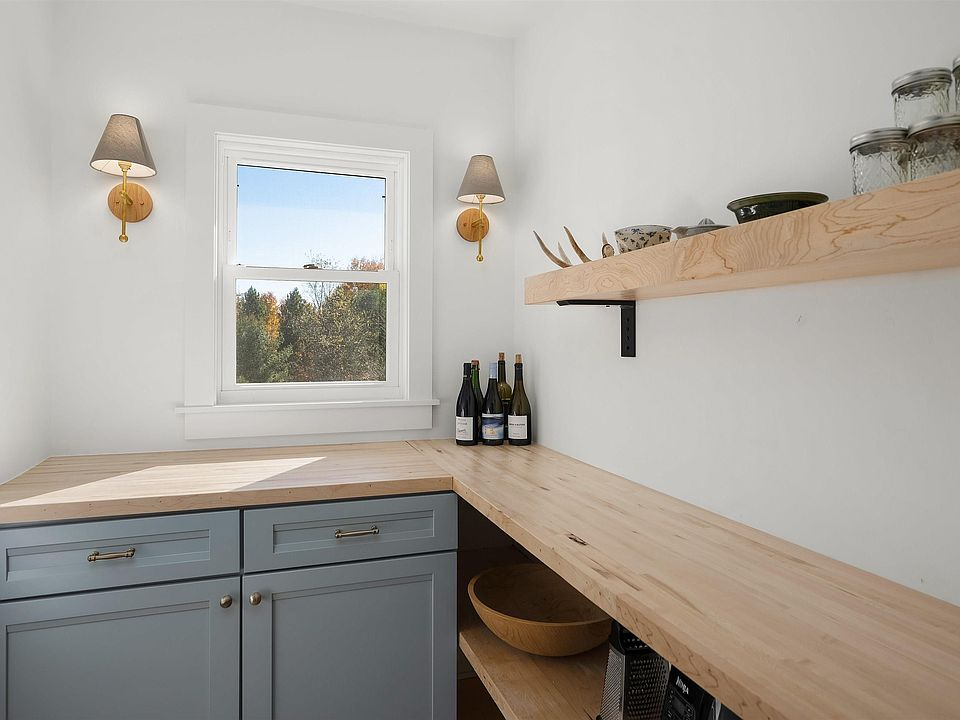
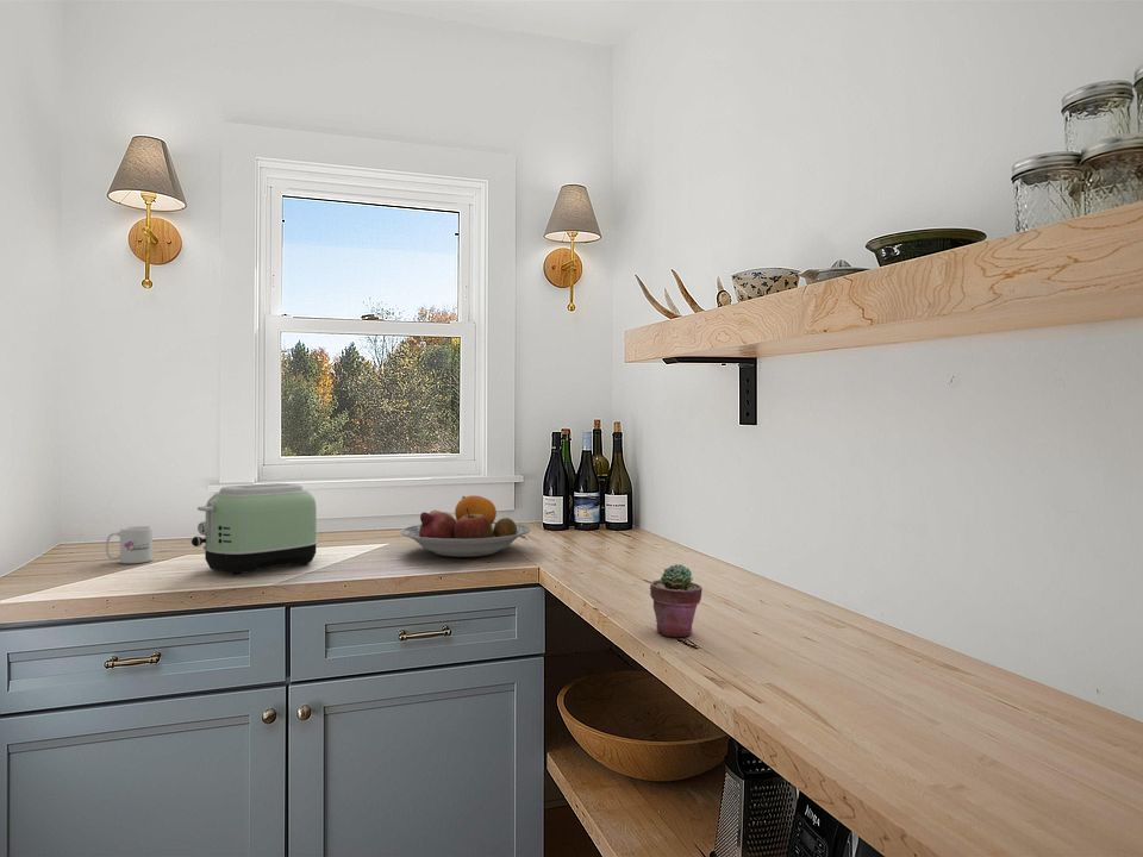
+ fruit bowl (466, 524)
+ potted succulent (675, 598)
+ toaster (257, 526)
+ mug (129, 544)
